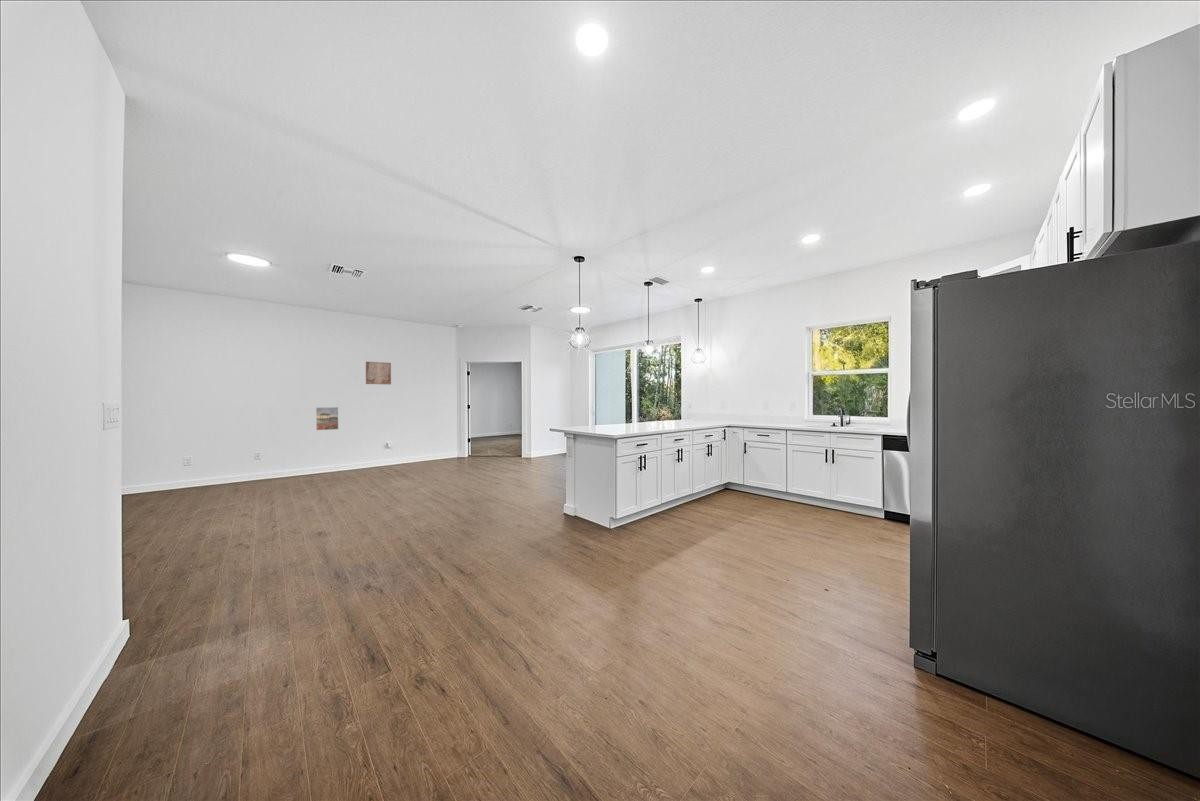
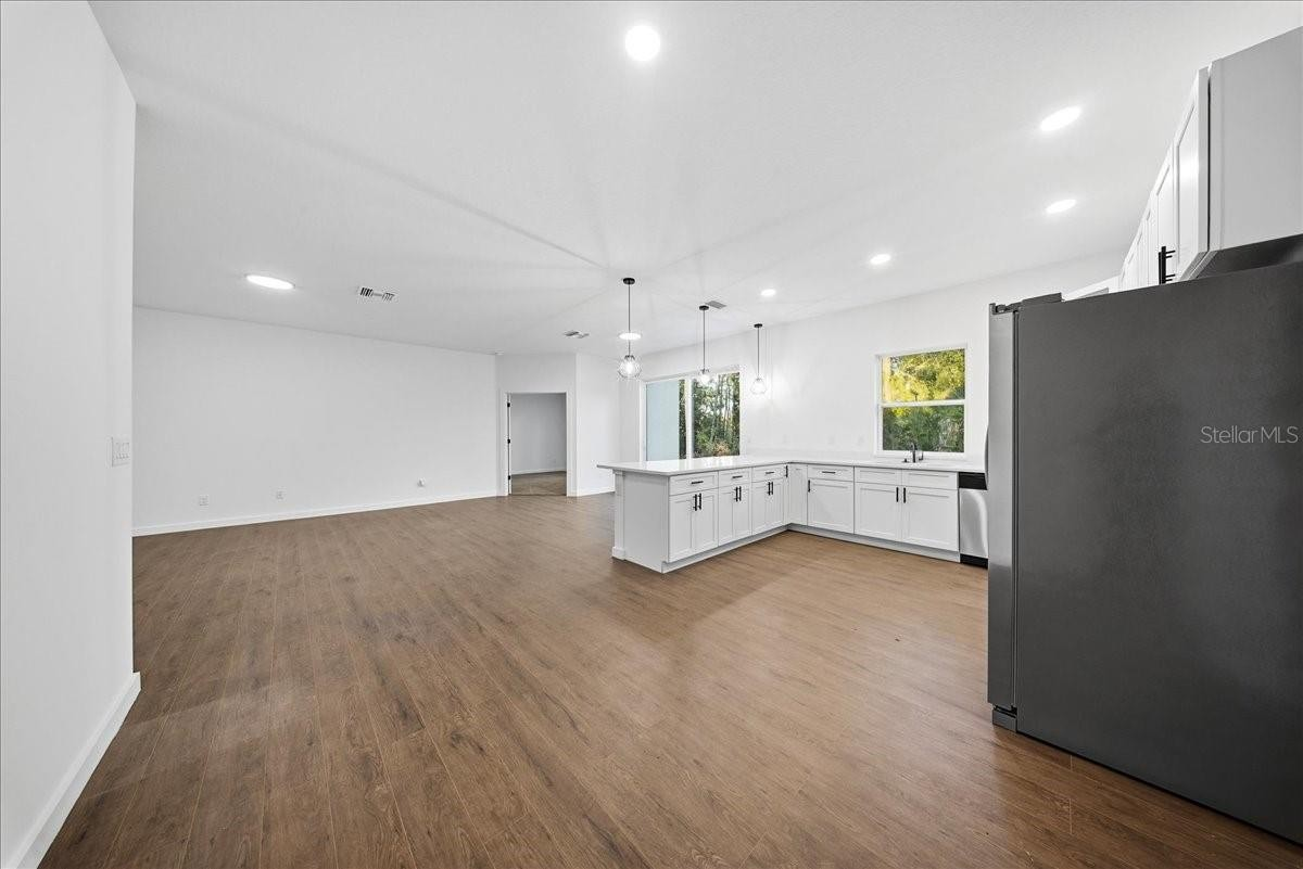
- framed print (327, 418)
- wall art (378, 373)
